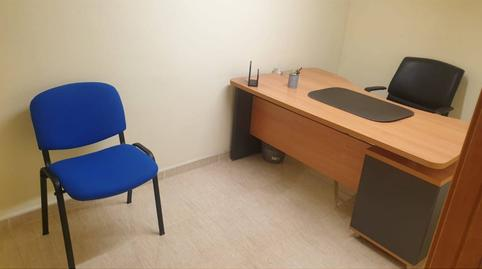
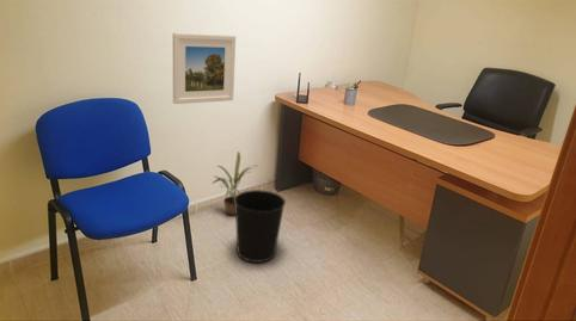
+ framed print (204, 68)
+ wastebasket (257, 227)
+ potted plant (235, 186)
